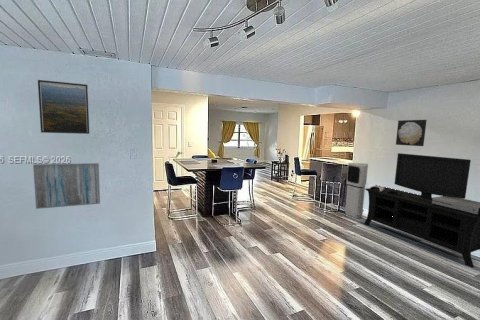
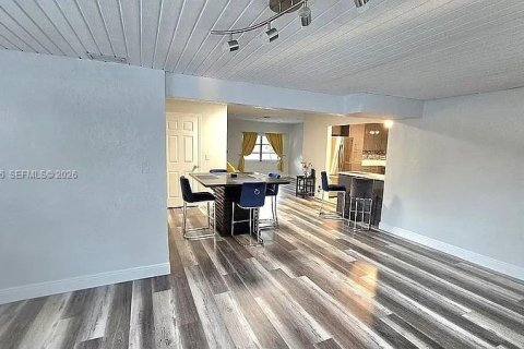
- wall art (410, 132)
- air purifier (358, 189)
- media console (421, 198)
- wall art (68, 185)
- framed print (64, 108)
